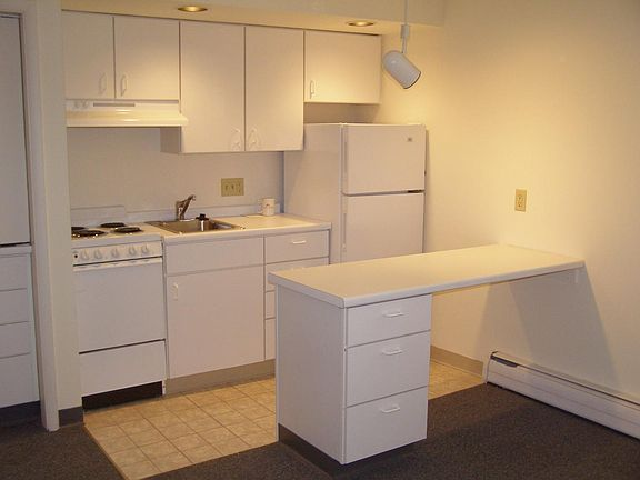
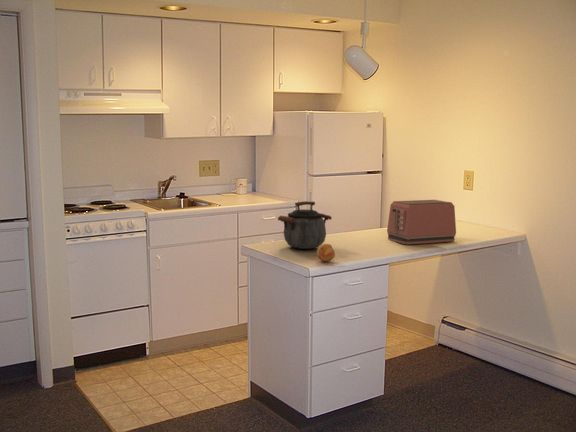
+ kettle (304, 225)
+ toaster (420, 221)
+ fruit (325, 252)
